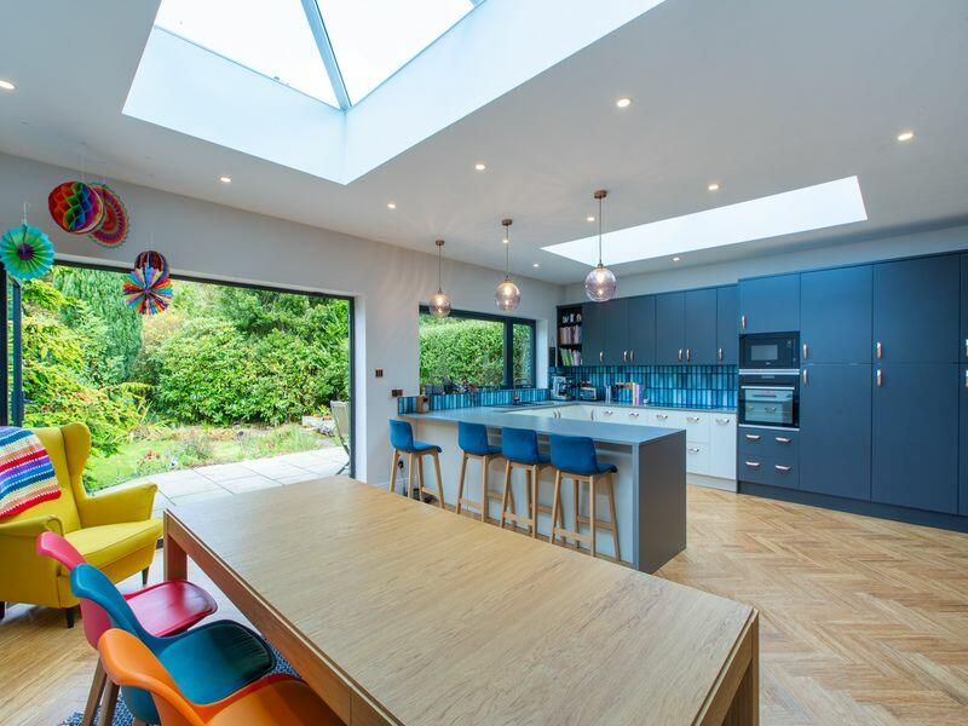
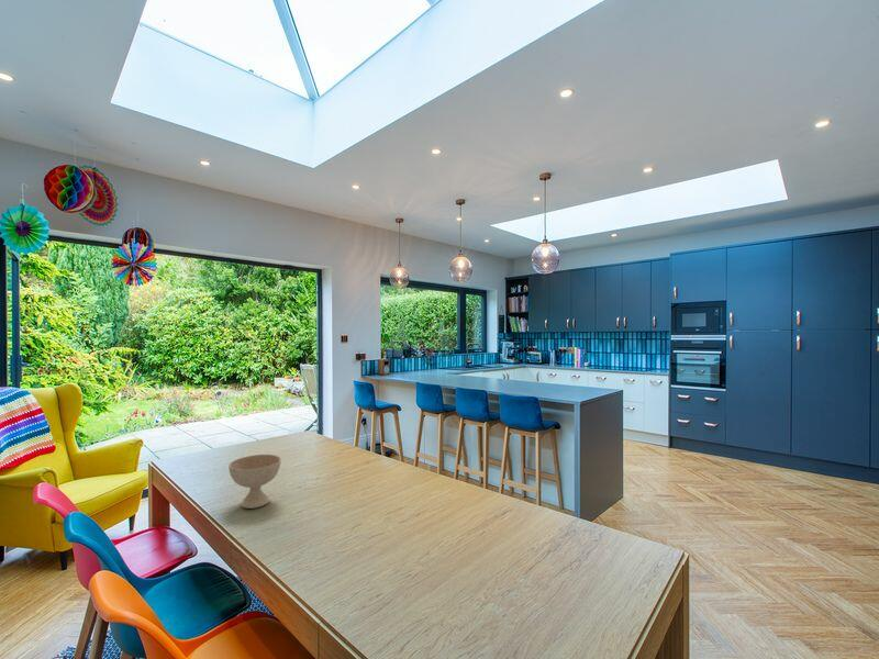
+ bowl (255, 482)
